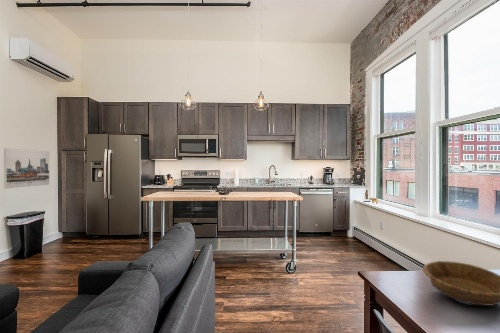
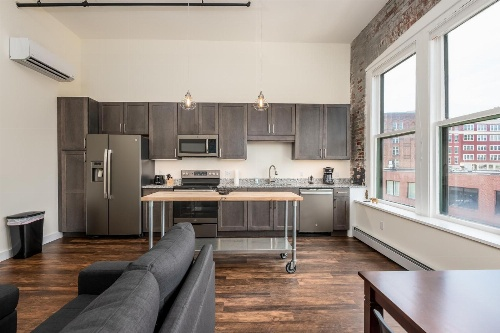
- decorative bowl (464, 284)
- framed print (28, 168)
